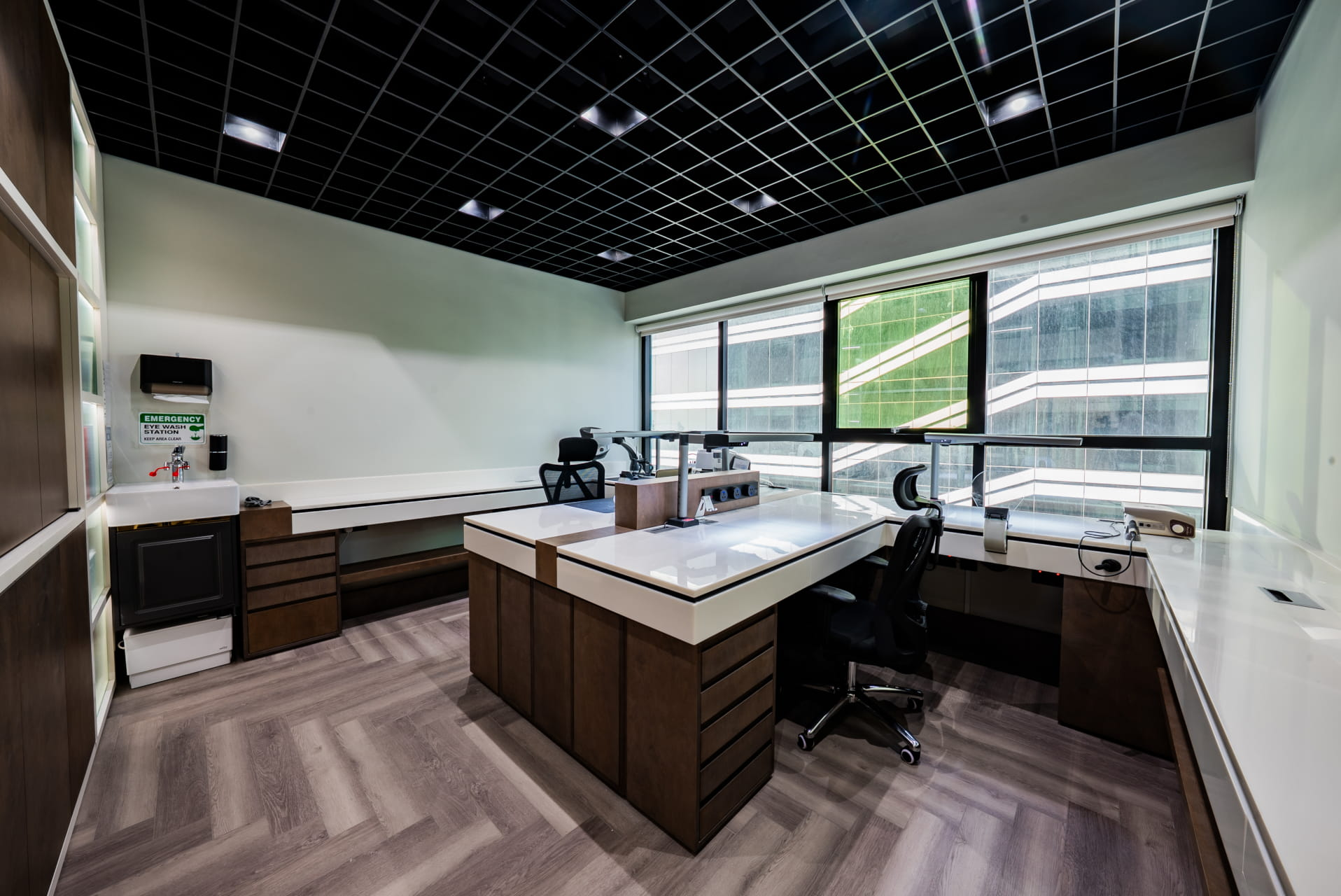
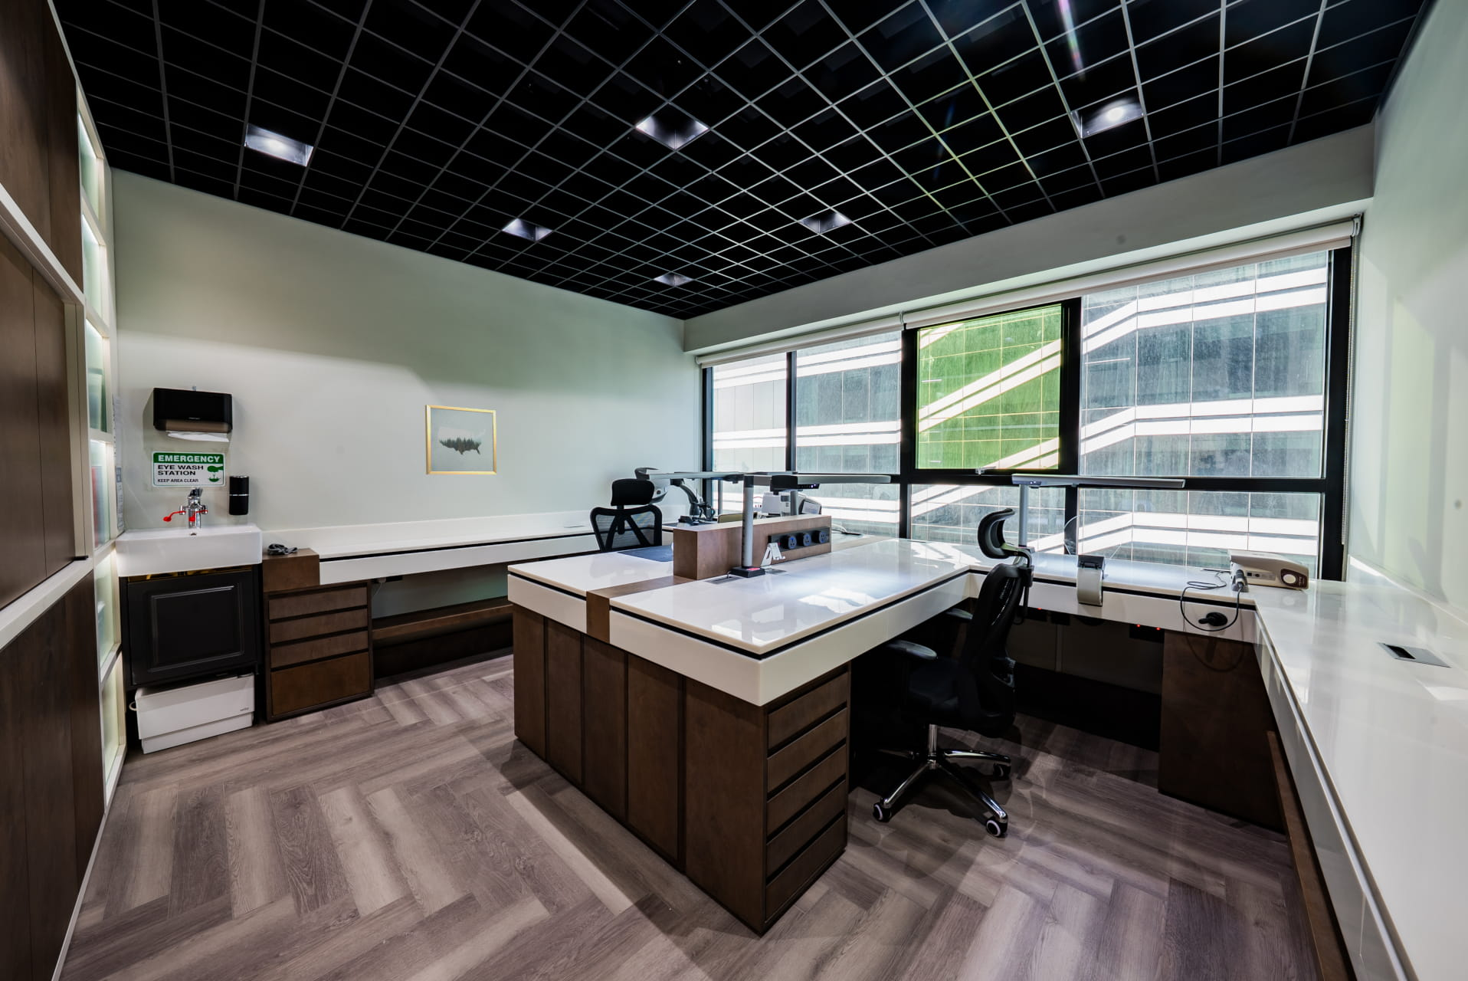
+ wall art (462, 440)
